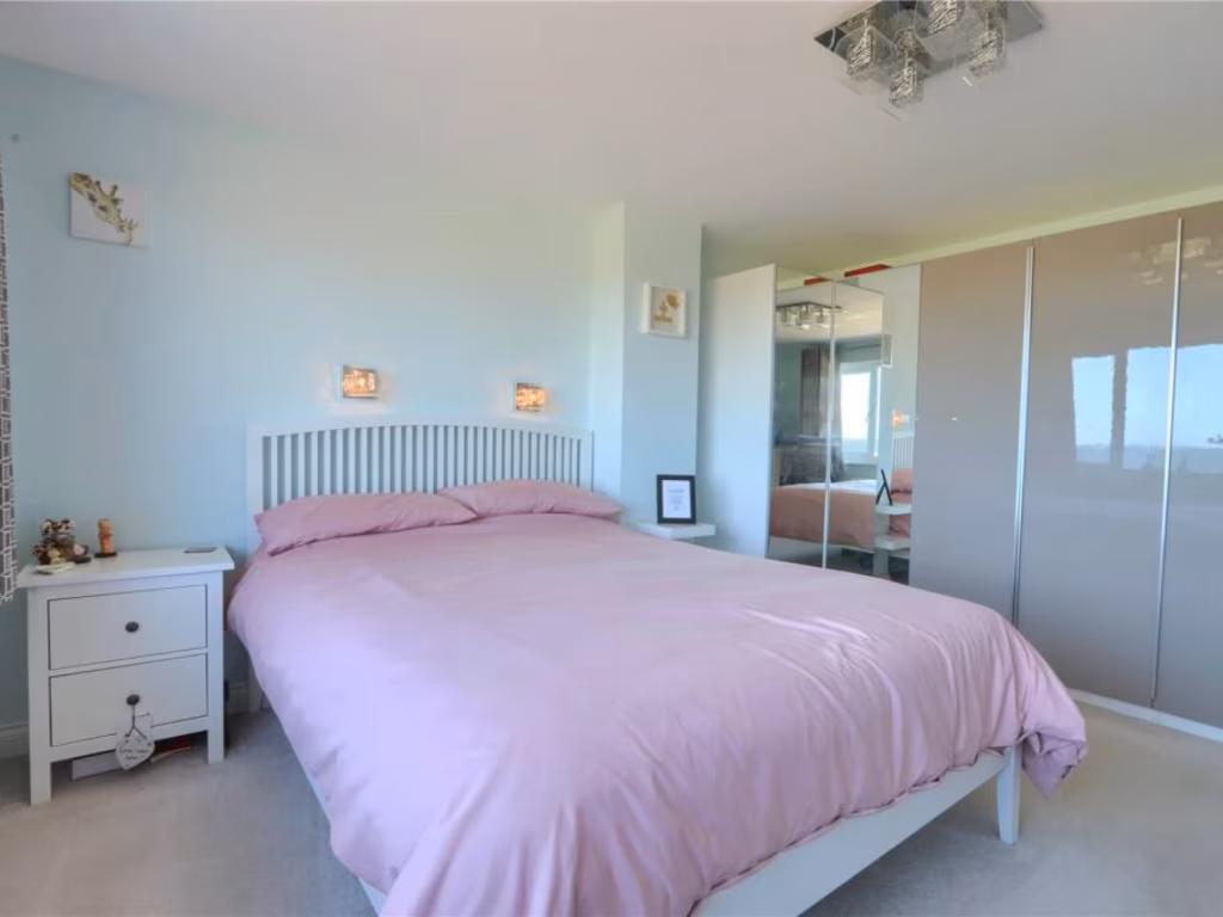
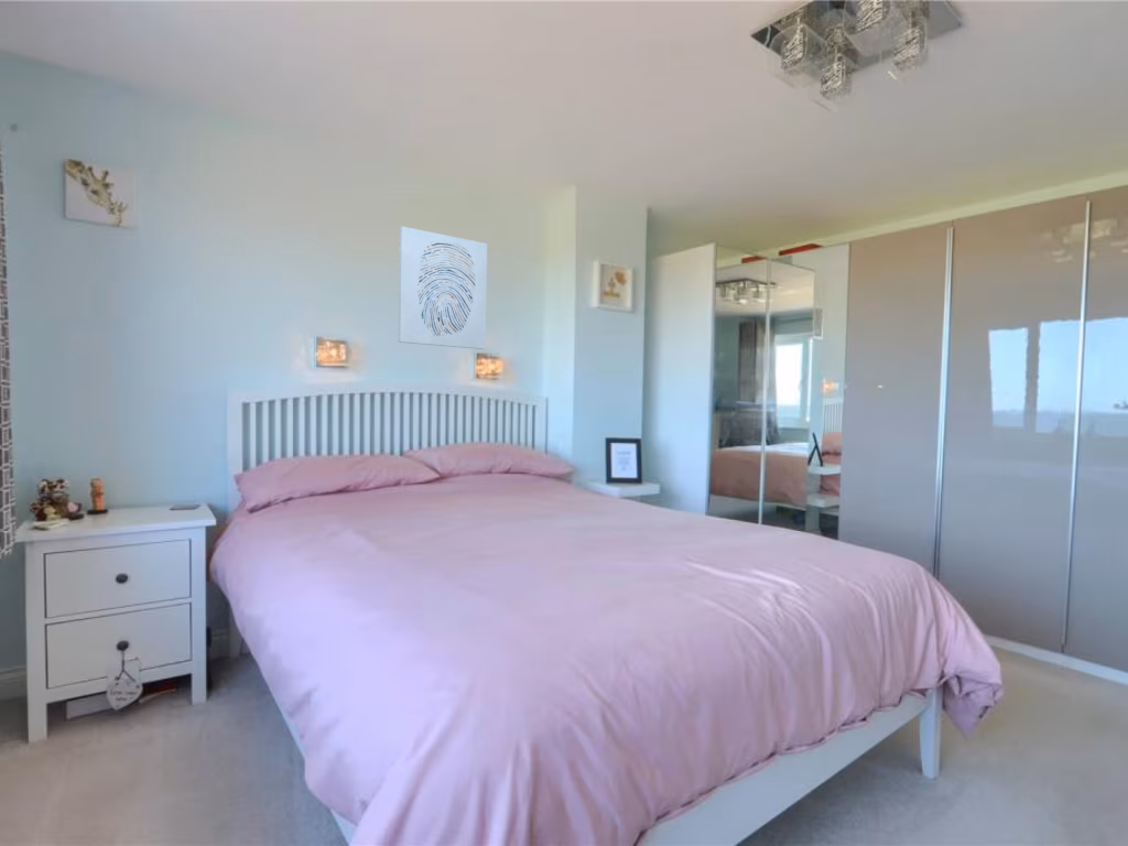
+ wall art (444, 291)
